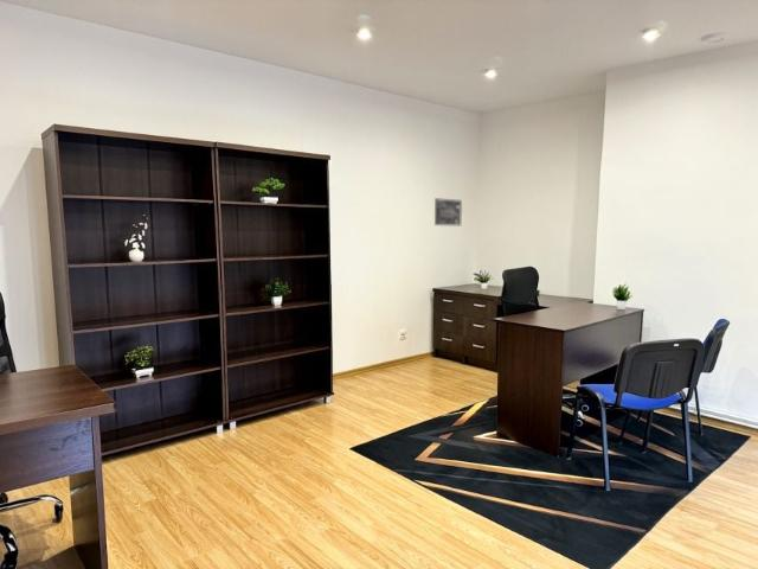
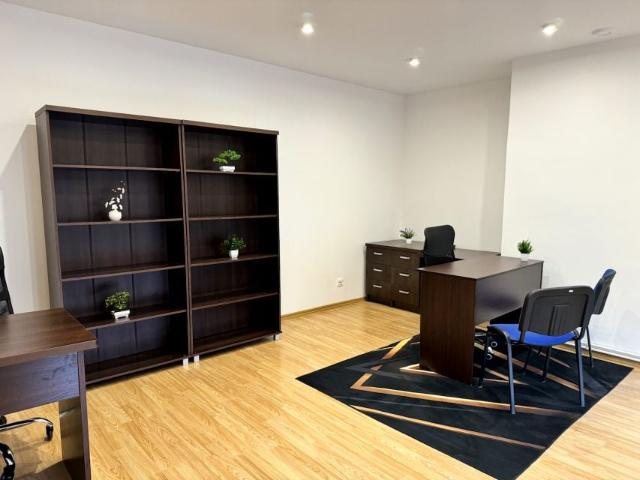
- wall art (448, 212)
